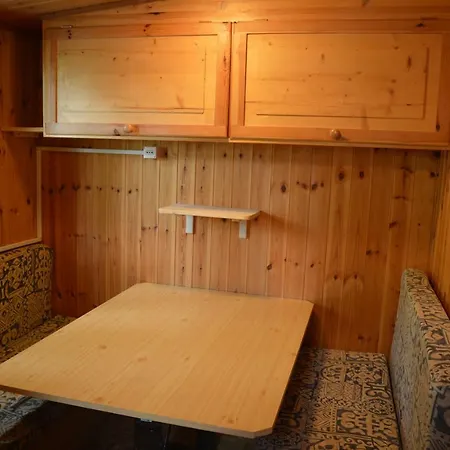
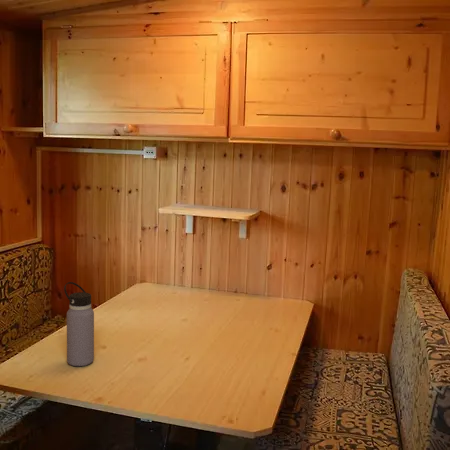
+ water bottle (79, 323)
